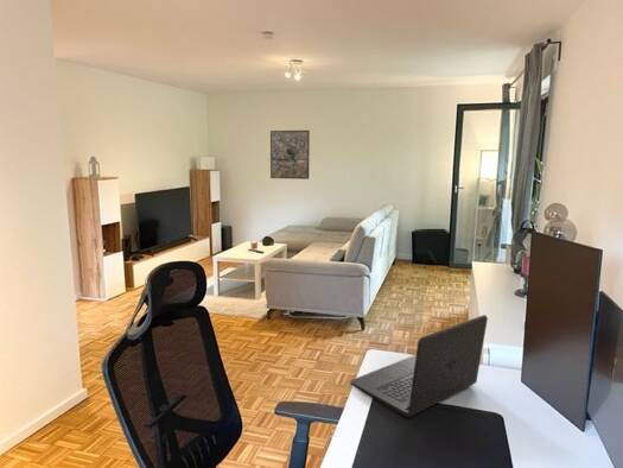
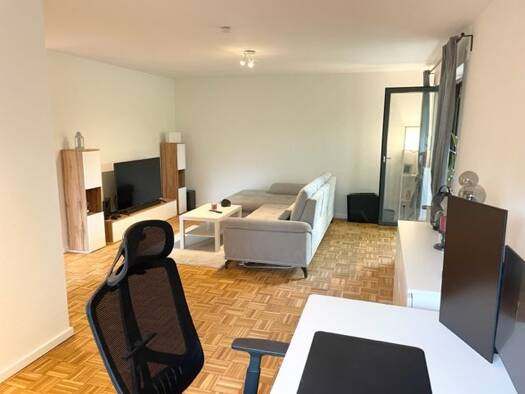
- laptop (417, 350)
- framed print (290, 154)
